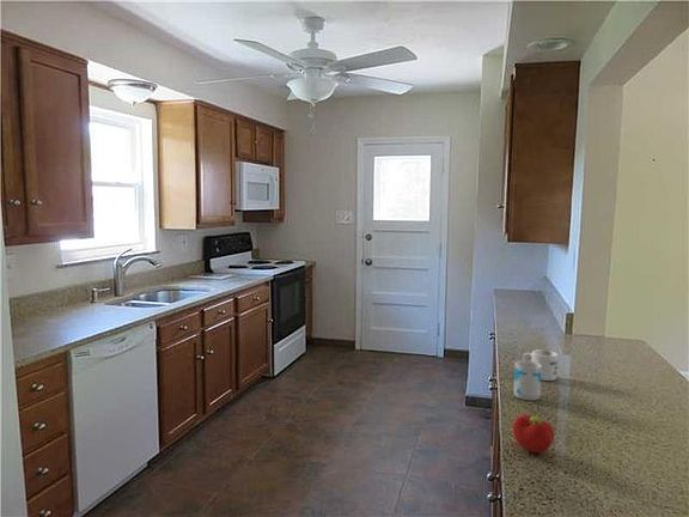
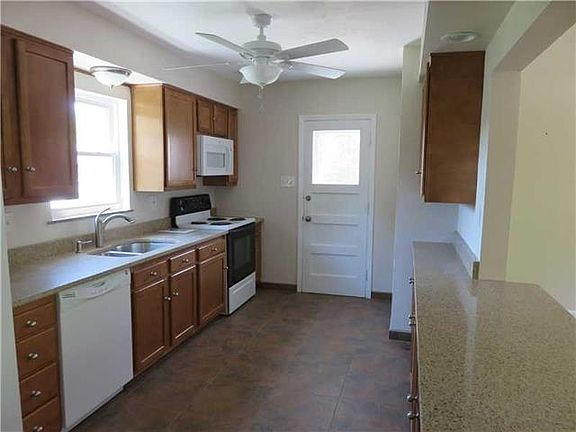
- mug (539, 363)
- fruit (533, 431)
- mug (528, 378)
